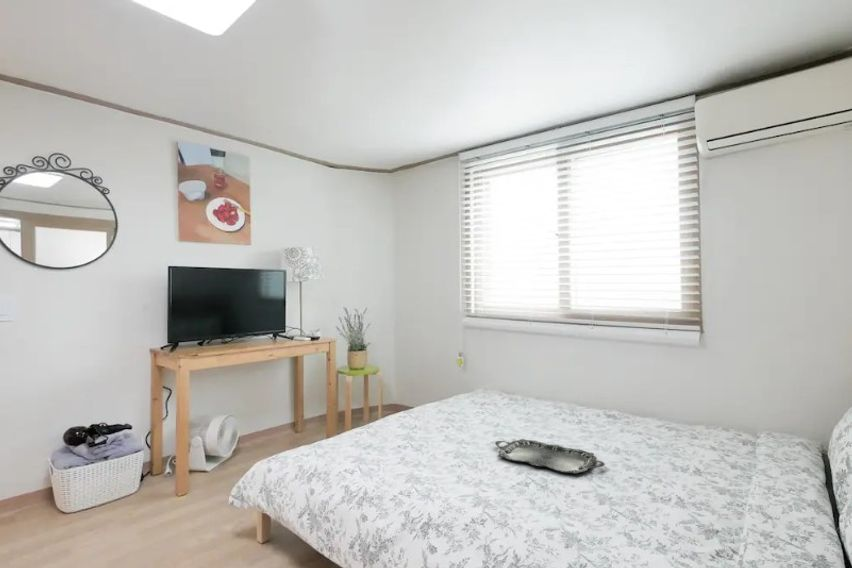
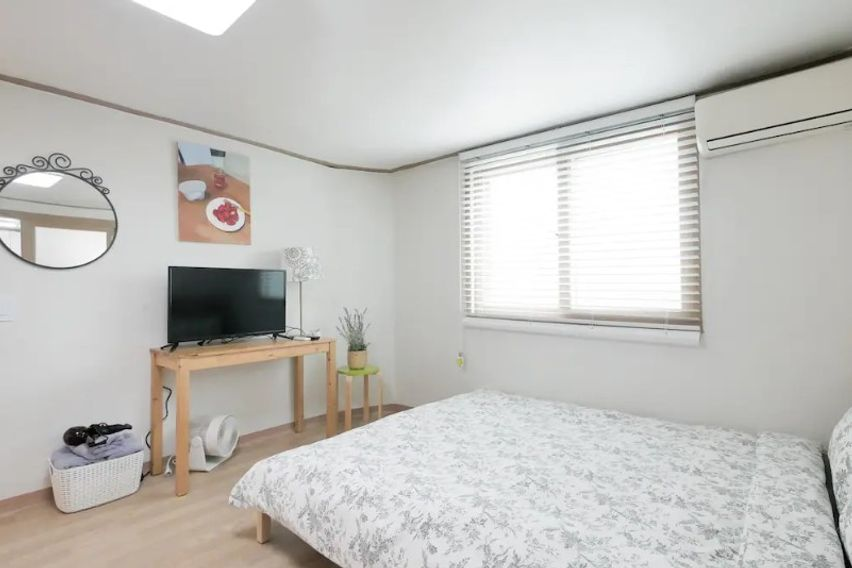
- serving tray (546, 454)
